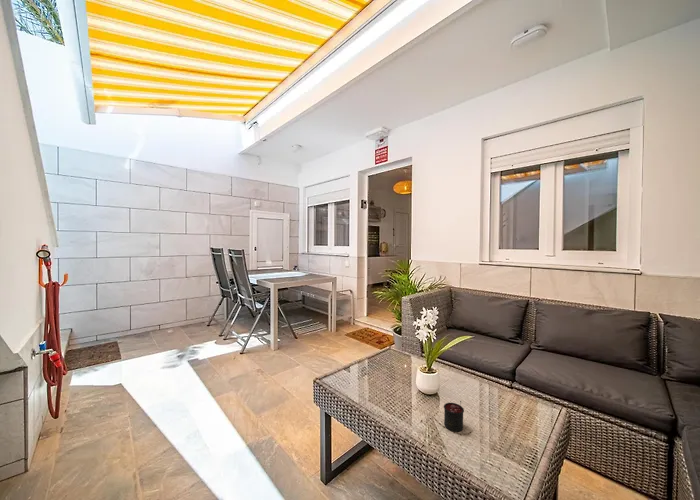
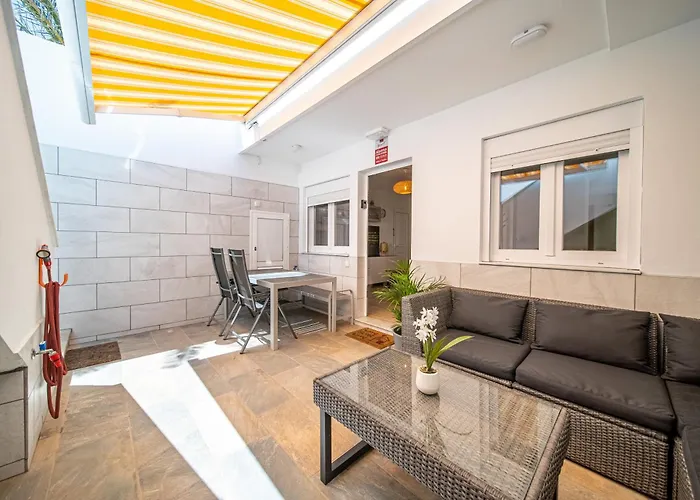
- candle (453, 412)
